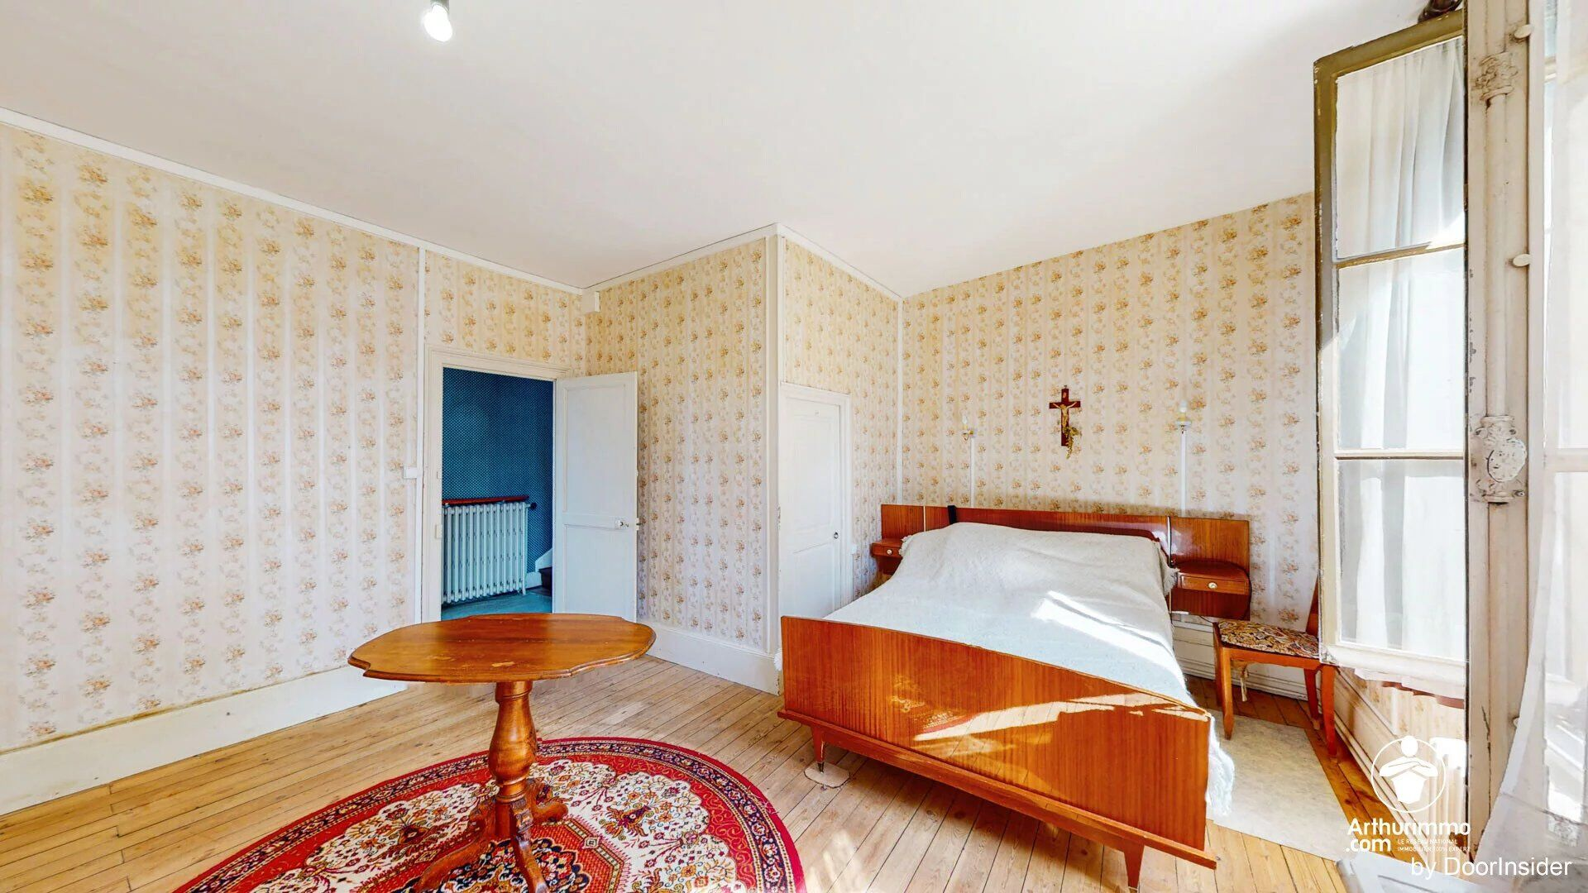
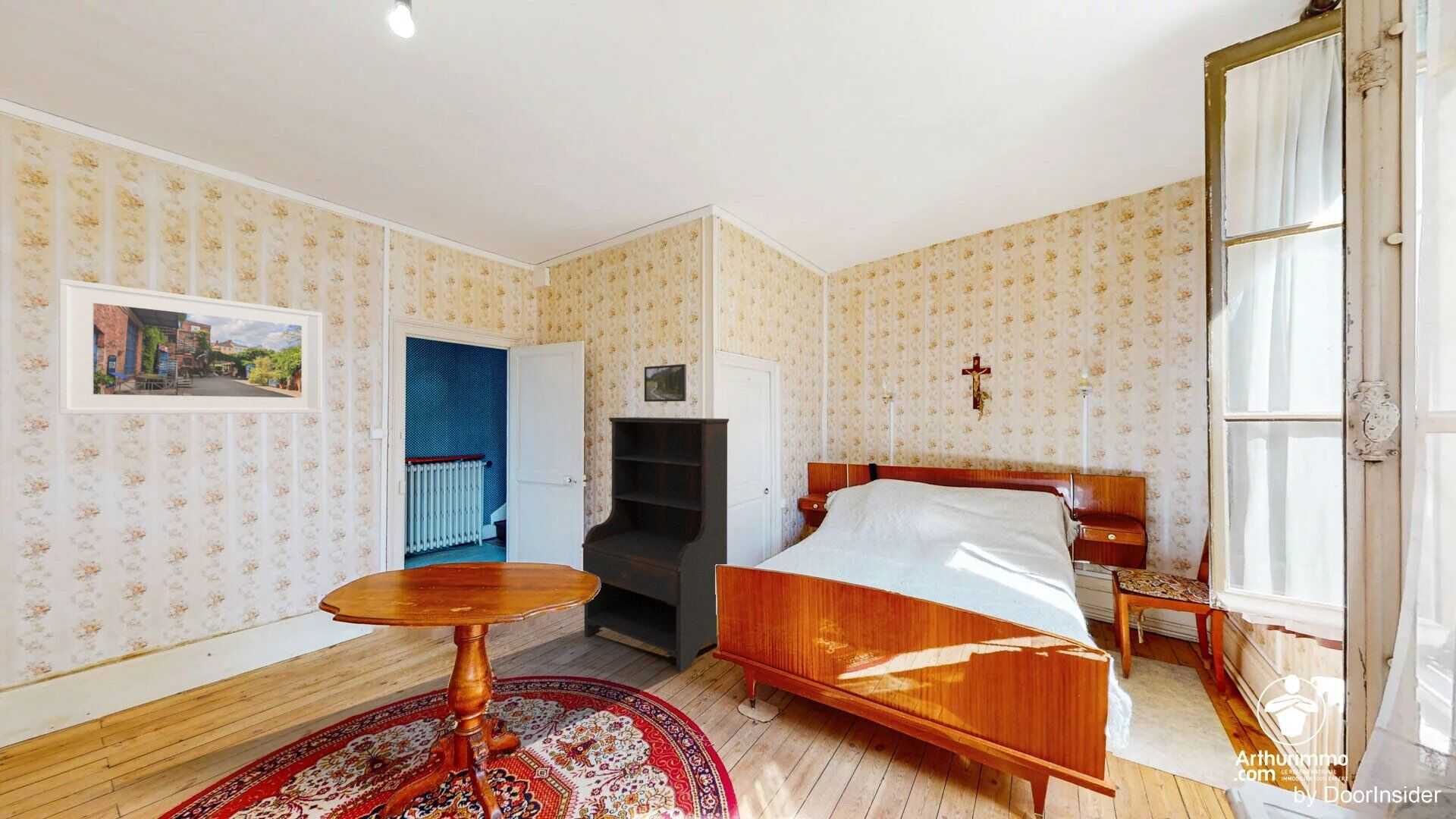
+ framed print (209, 356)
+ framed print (664, 383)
+ bookshelf (652, 529)
